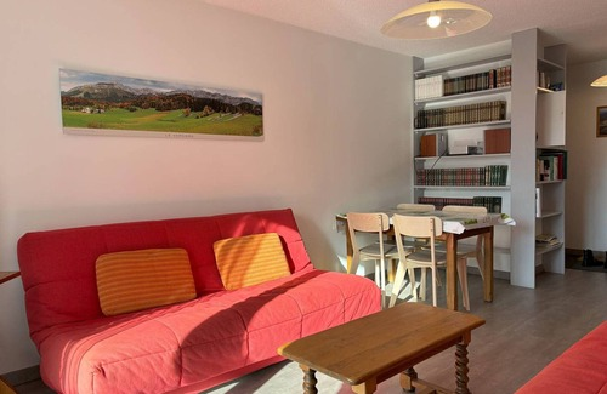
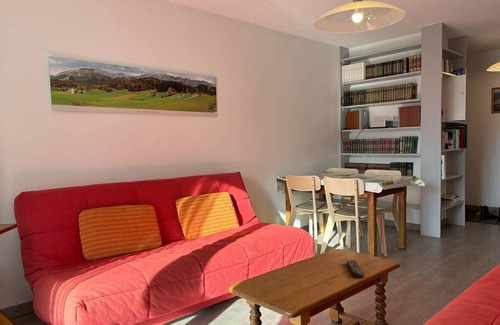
+ remote control (354, 267)
